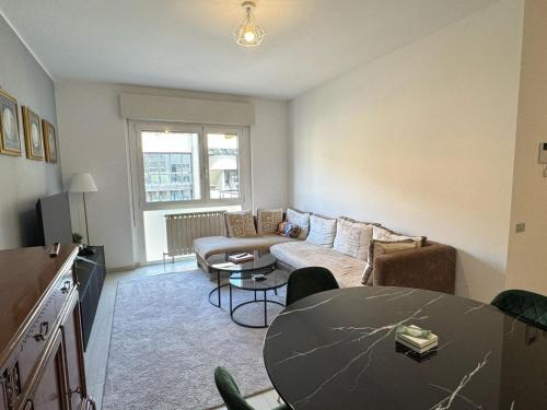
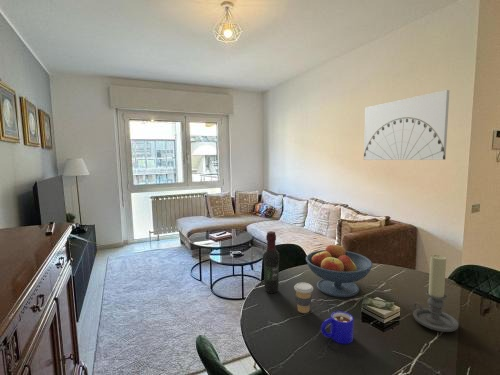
+ coffee cup (303, 298)
+ wall art (400, 130)
+ mug (336, 327)
+ fruit bowl (337, 268)
+ wine bottle (271, 261)
+ candle holder (433, 288)
